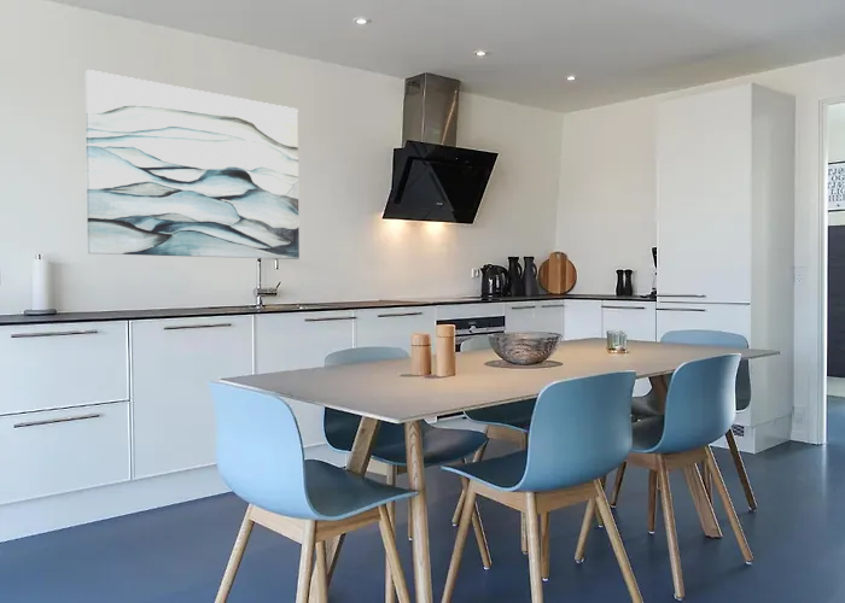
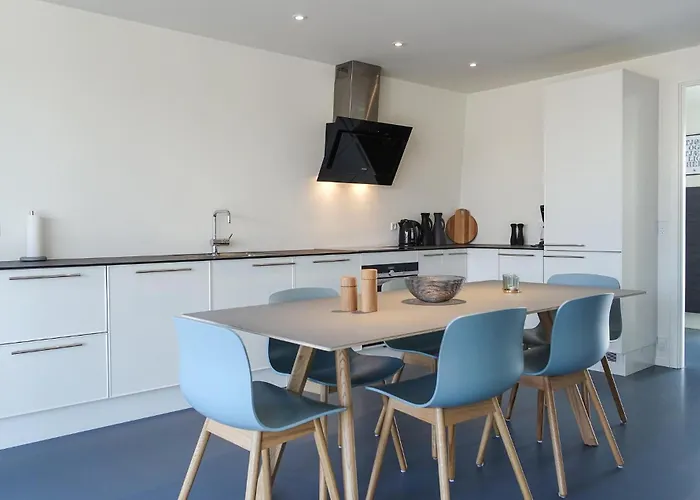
- wall art (202, 174)
